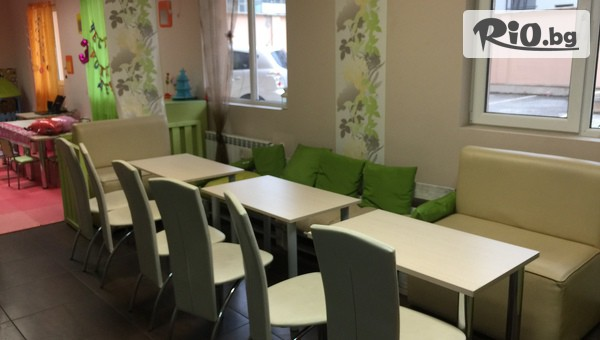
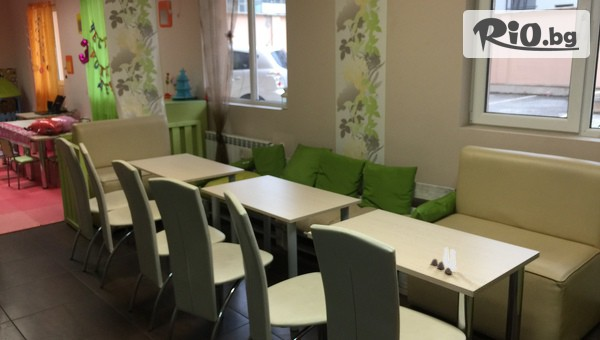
+ salt and pepper shaker set (445, 258)
